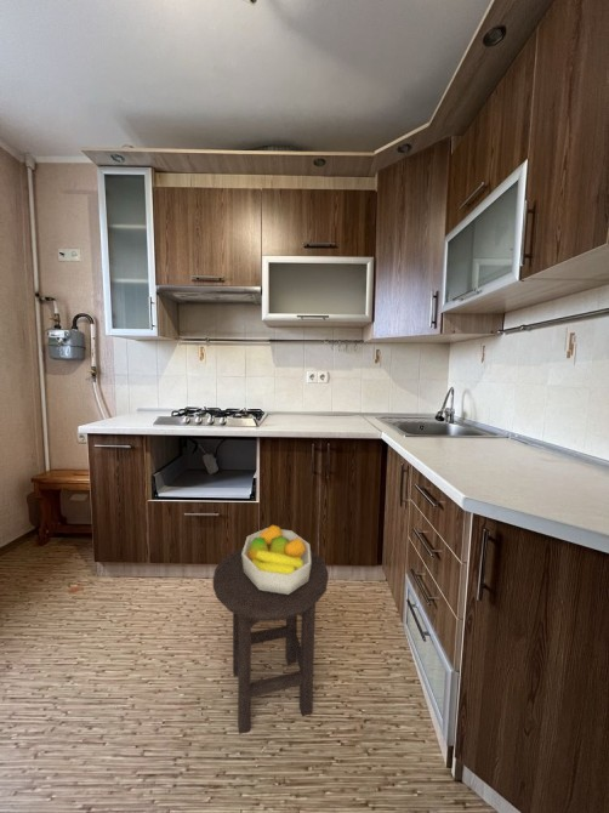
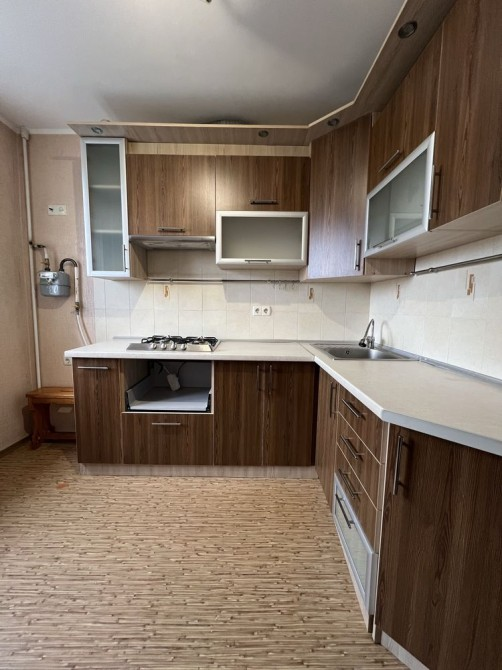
- fruit bowl (277, 555)
- stool (271, 631)
